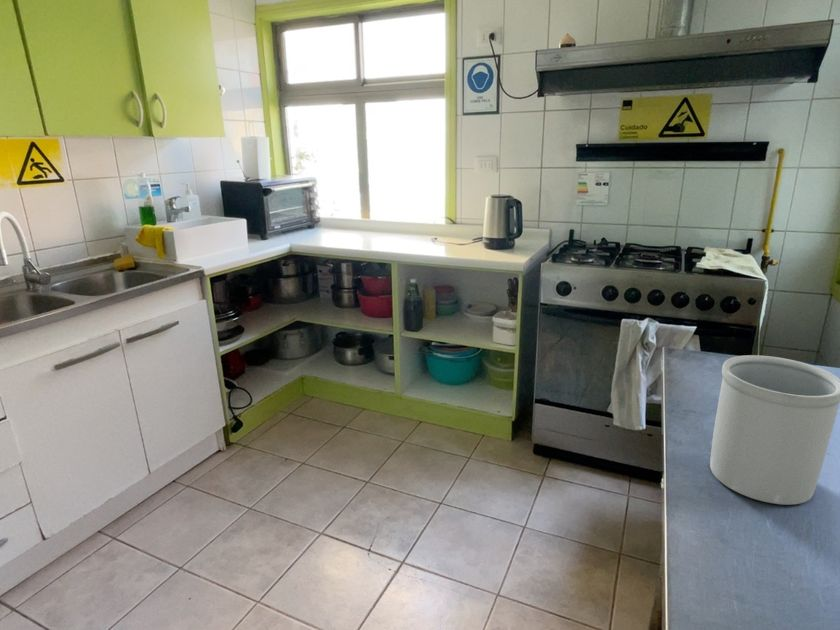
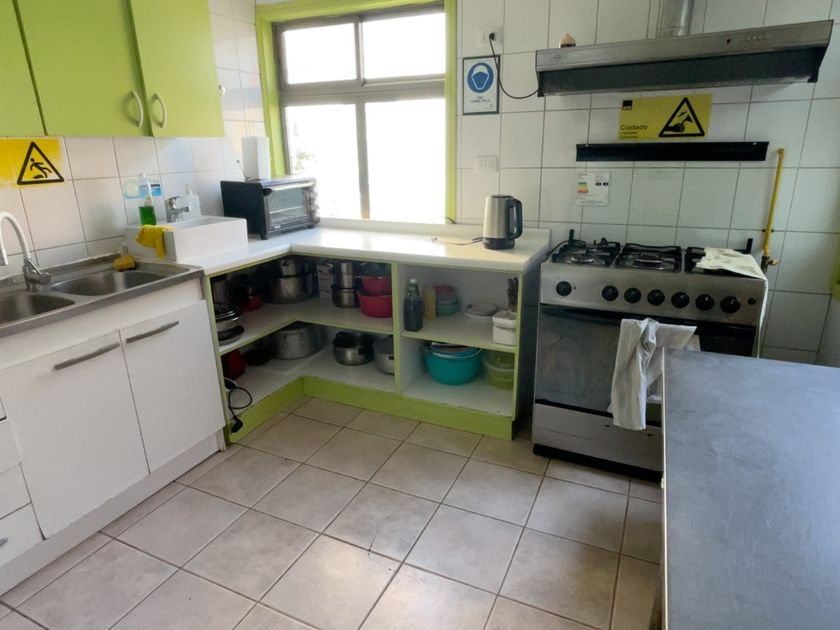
- utensil holder (770, 427)
